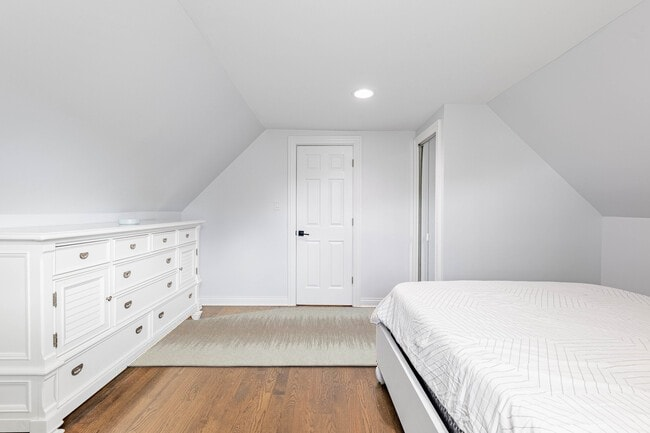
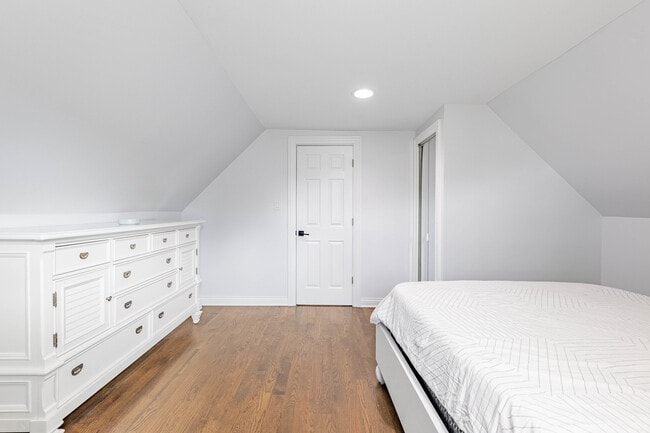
- rug (274, 329)
